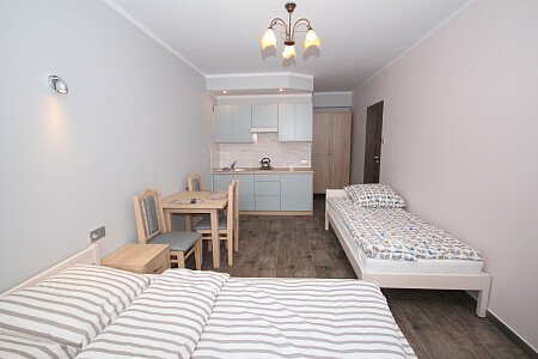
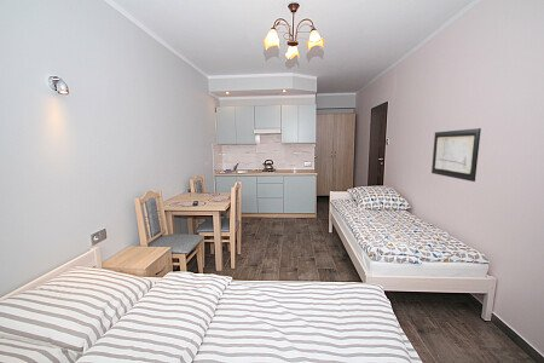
+ wall art (452, 154)
